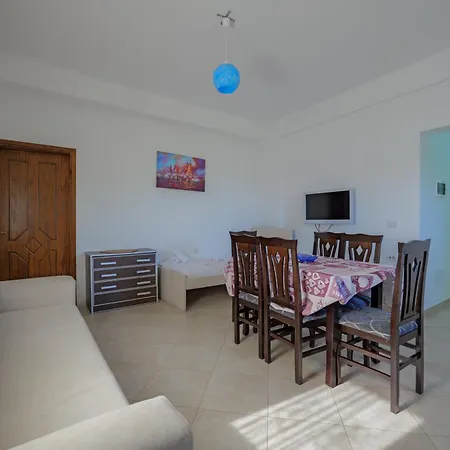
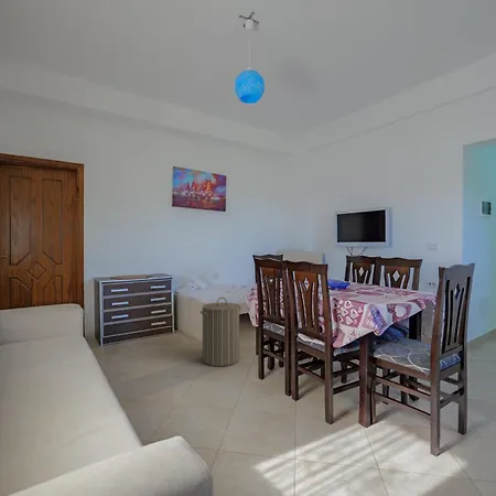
+ laundry hamper (220, 328)
